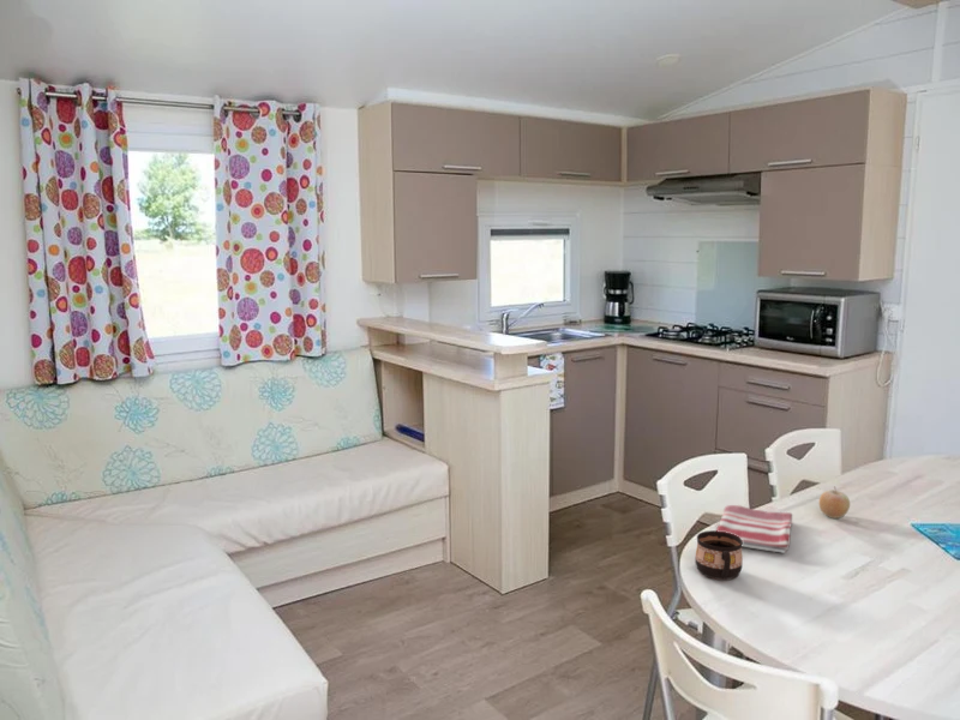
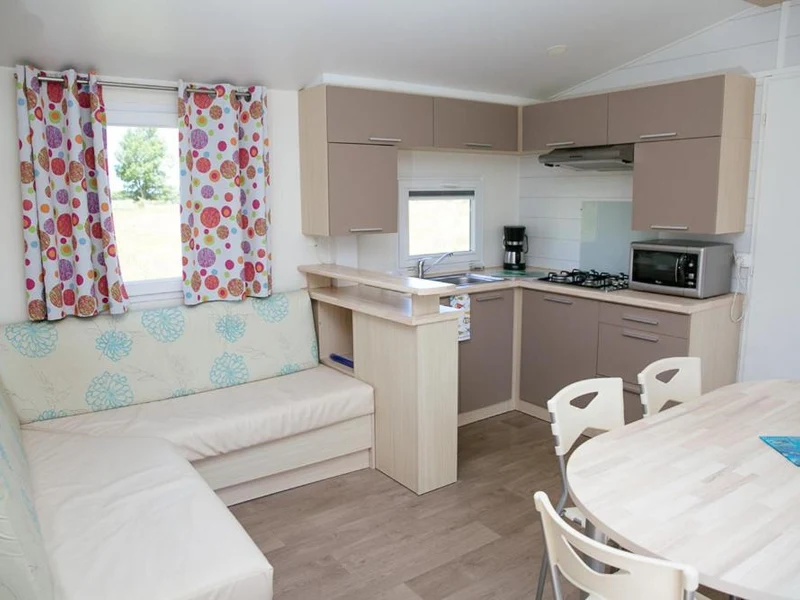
- fruit (834, 502)
- dish towel (754, 527)
- cup (718, 556)
